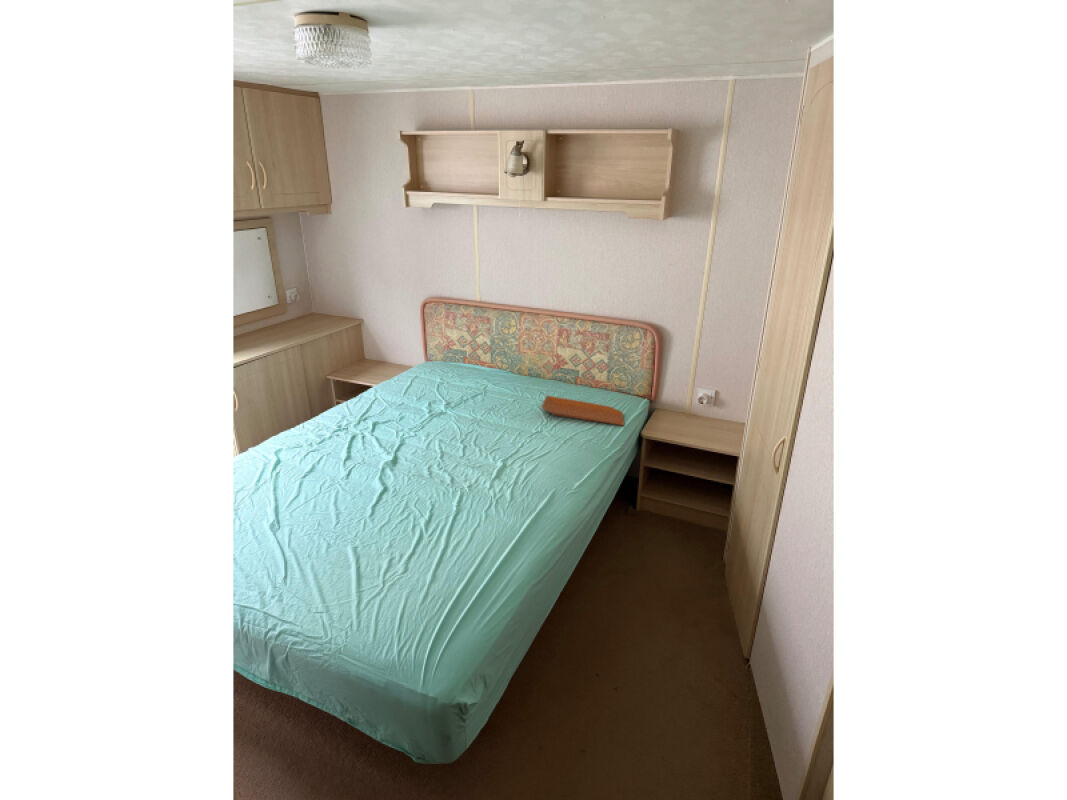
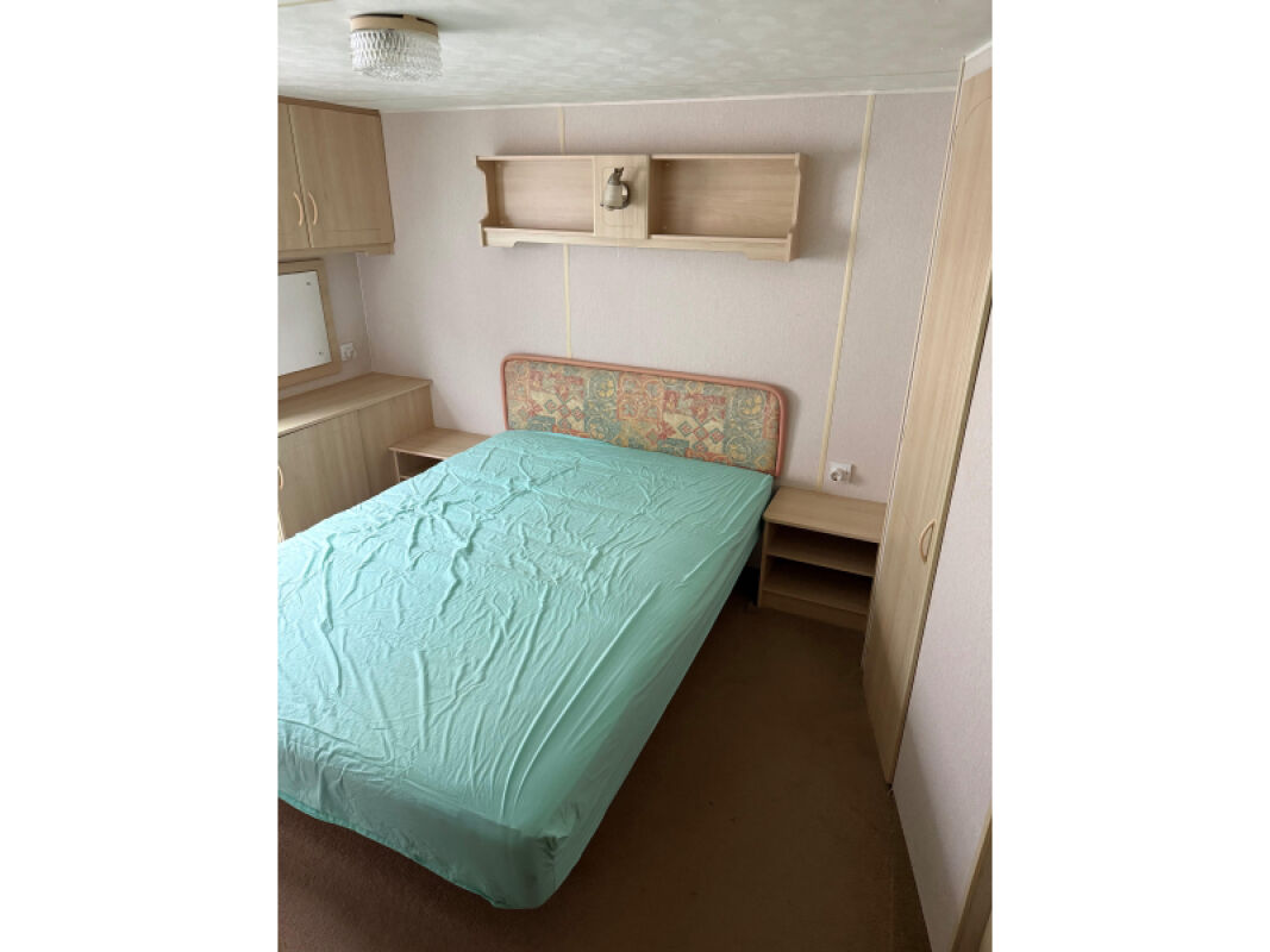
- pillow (581, 410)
